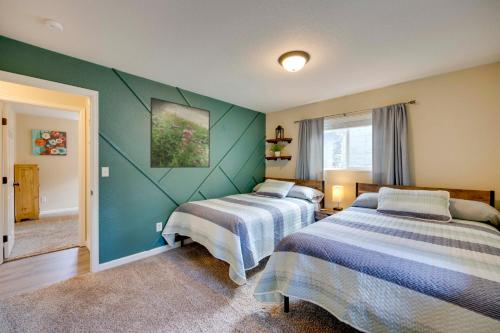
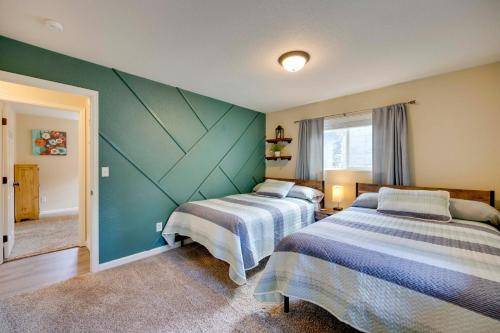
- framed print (183, 136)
